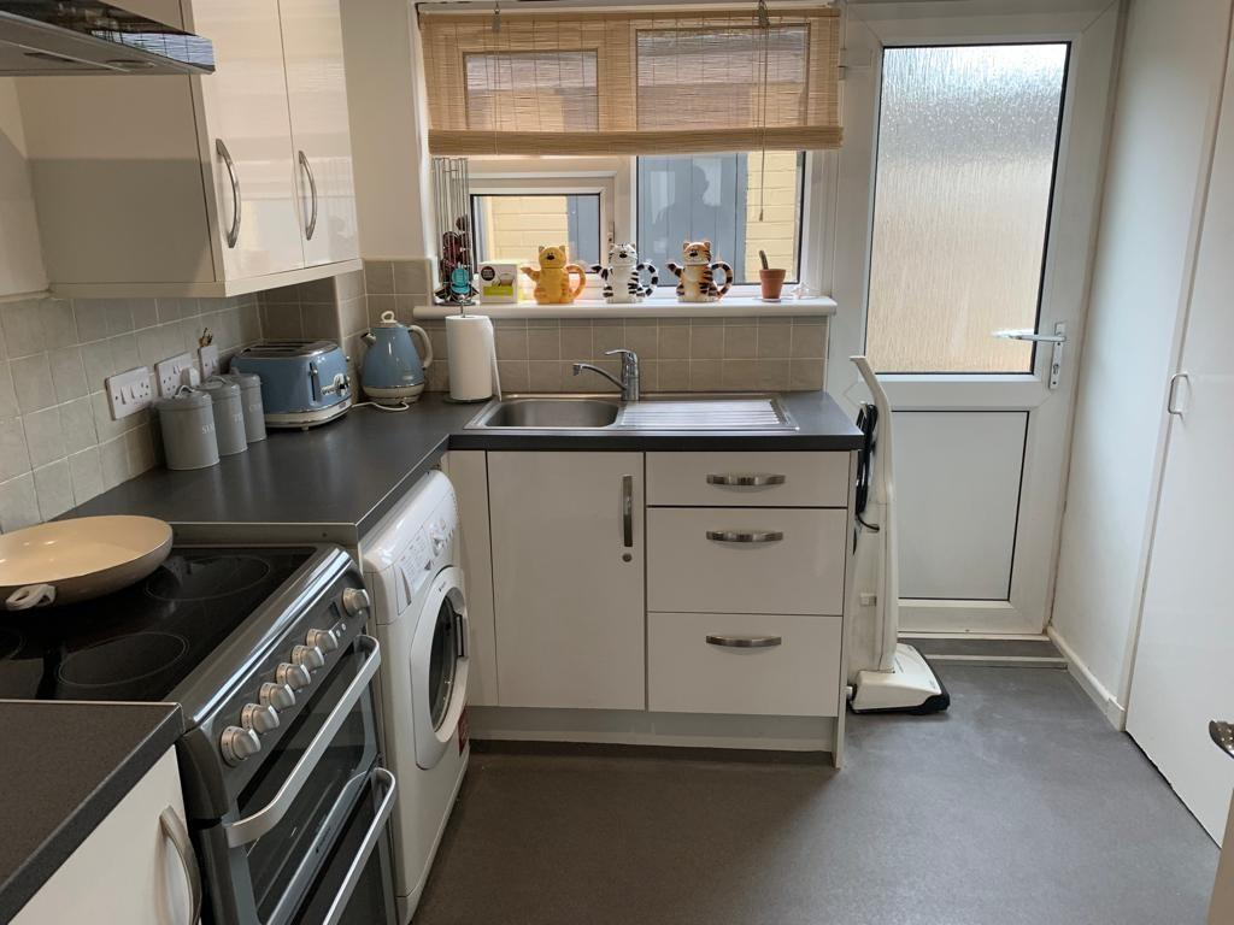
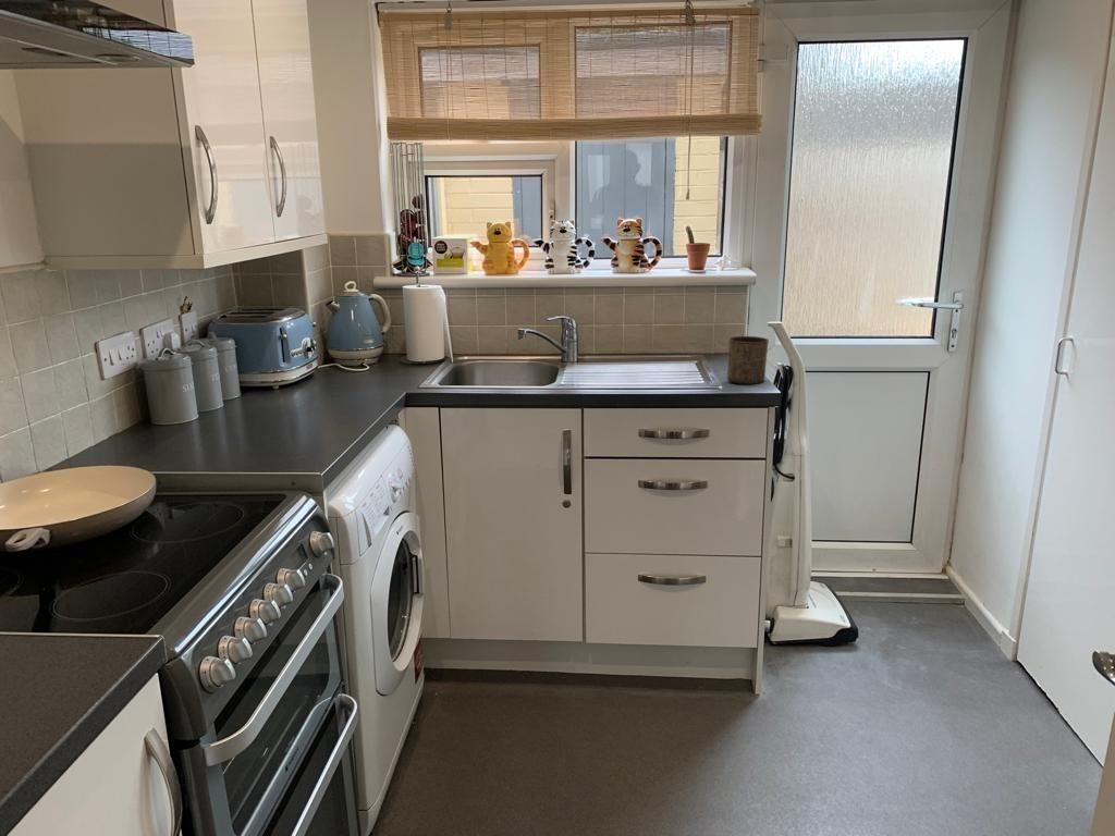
+ cup (747, 359)
